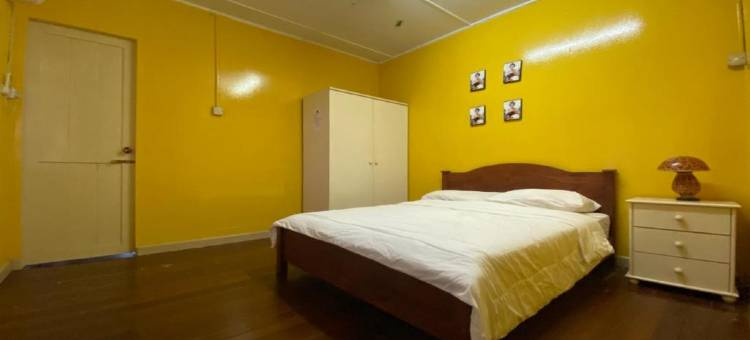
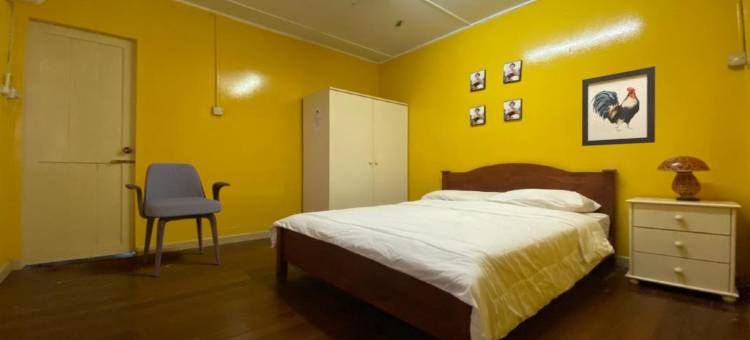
+ wall art (616, 109)
+ armchair (179, 212)
